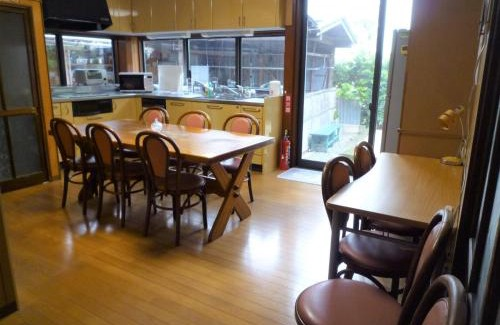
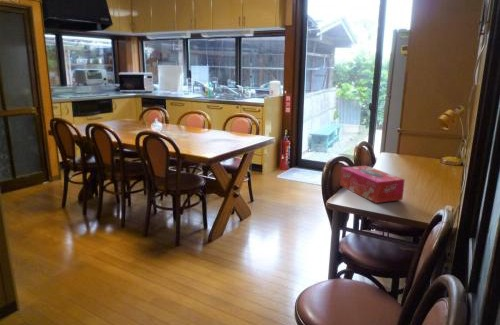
+ tissue box (370, 182)
